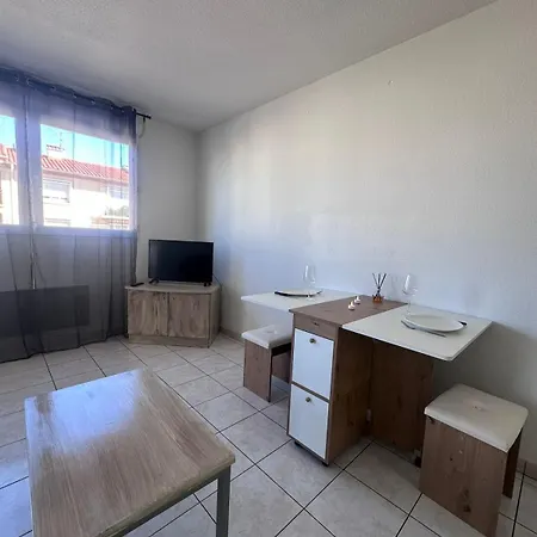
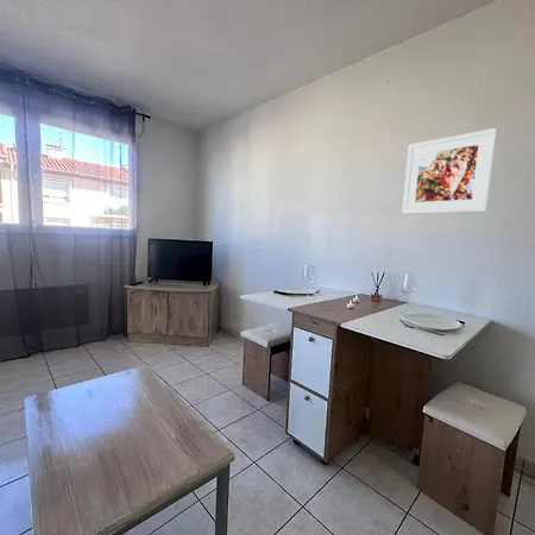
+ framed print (445, 175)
